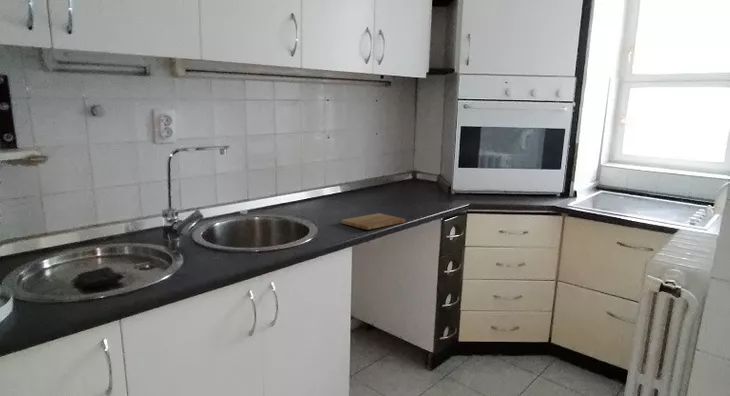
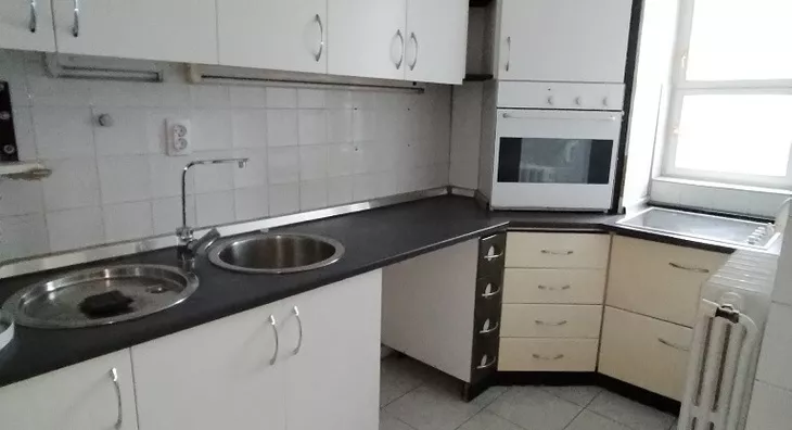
- cutting board (373, 220)
